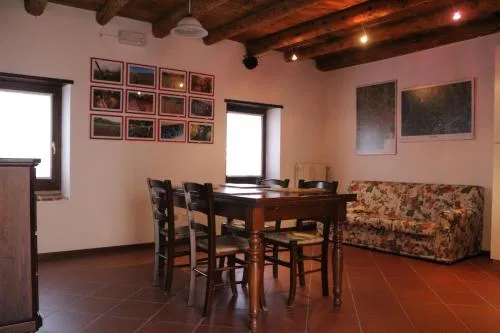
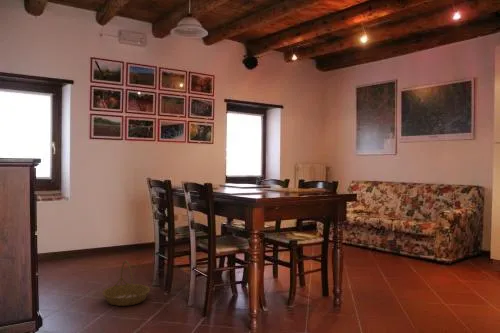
+ basket (125, 281)
